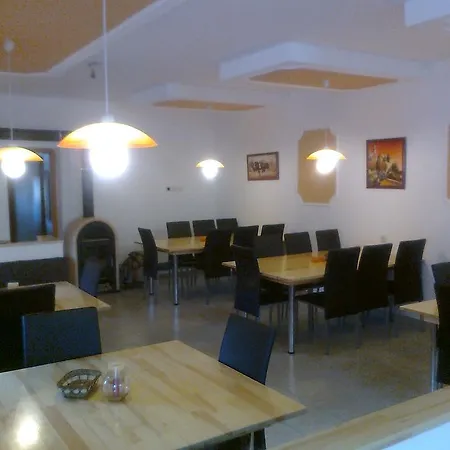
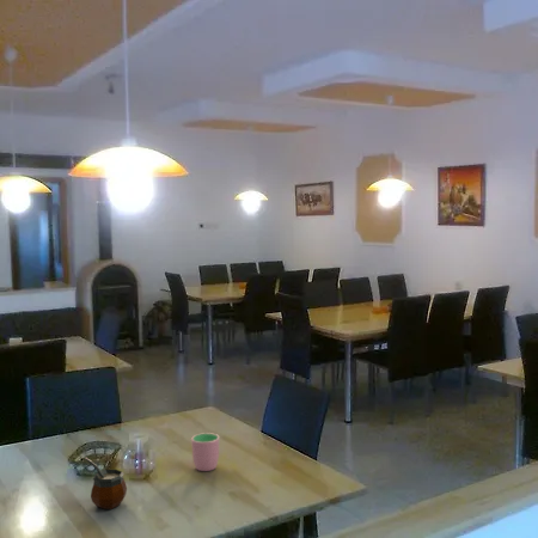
+ cup (208, 451)
+ gourd (103, 482)
